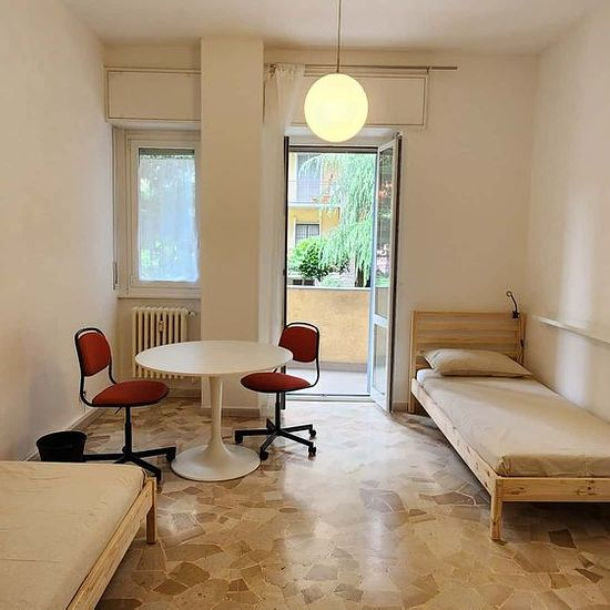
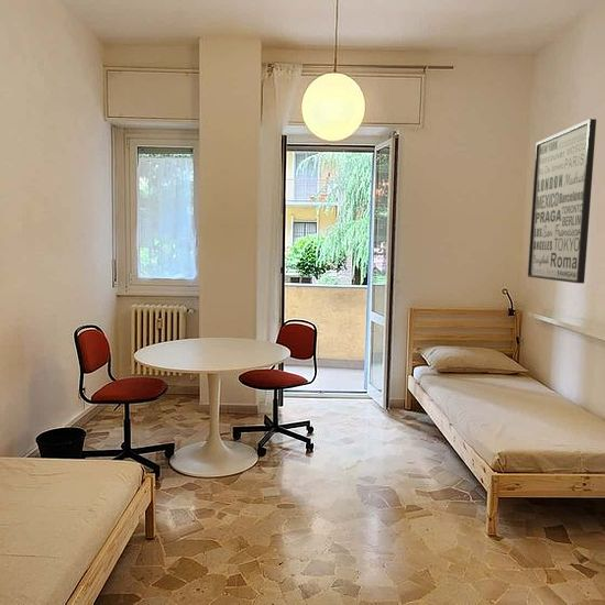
+ wall art (558, 207)
